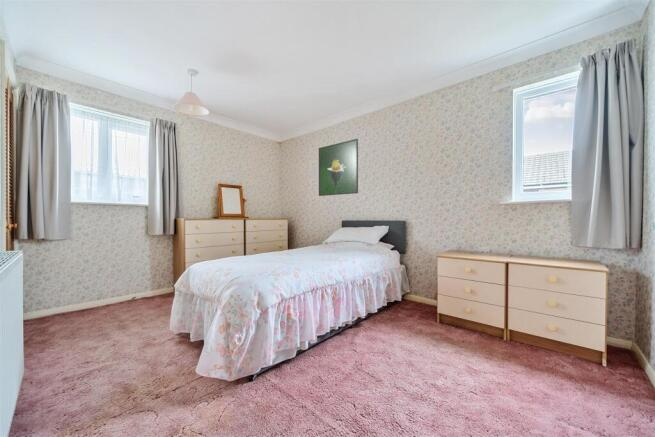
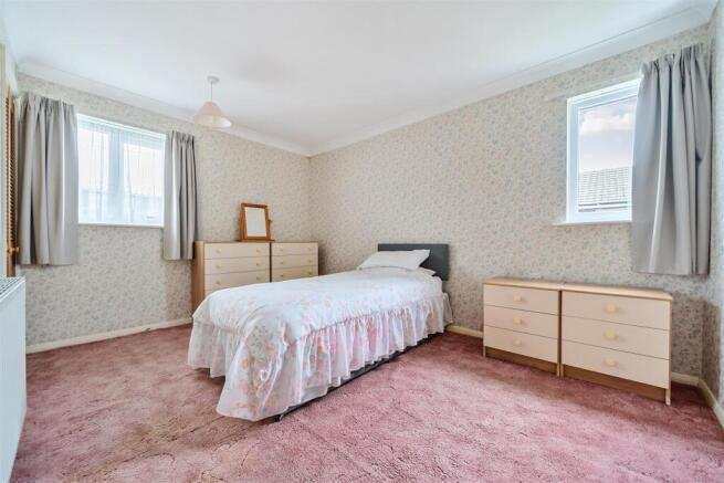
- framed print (337, 169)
